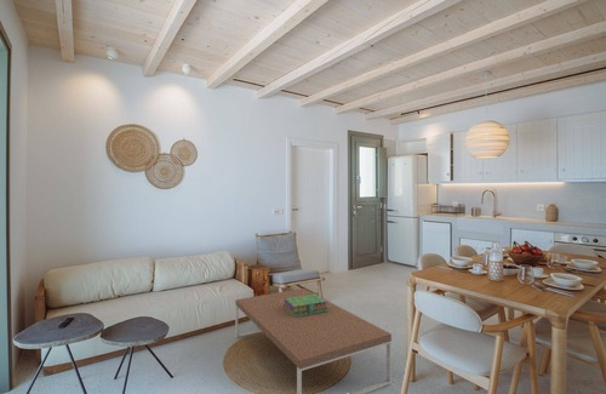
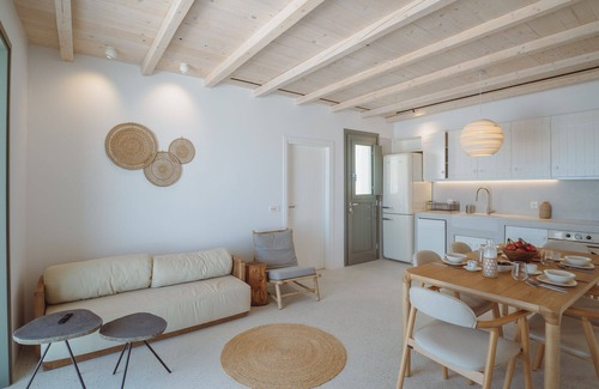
- stack of books (304, 304)
- coffee table (302, 335)
